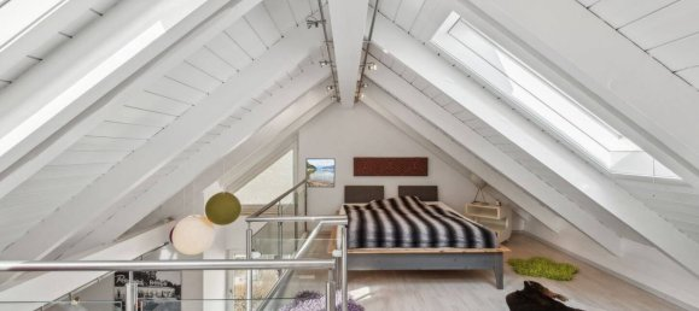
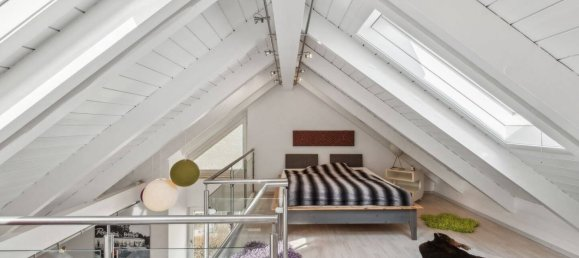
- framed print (320, 172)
